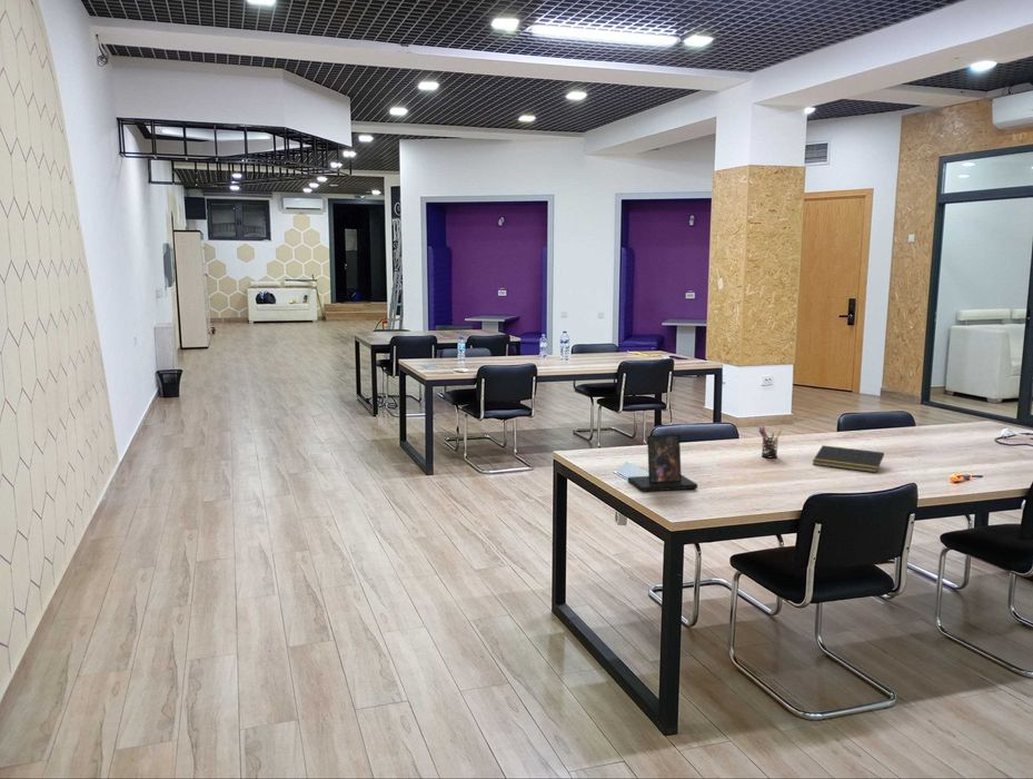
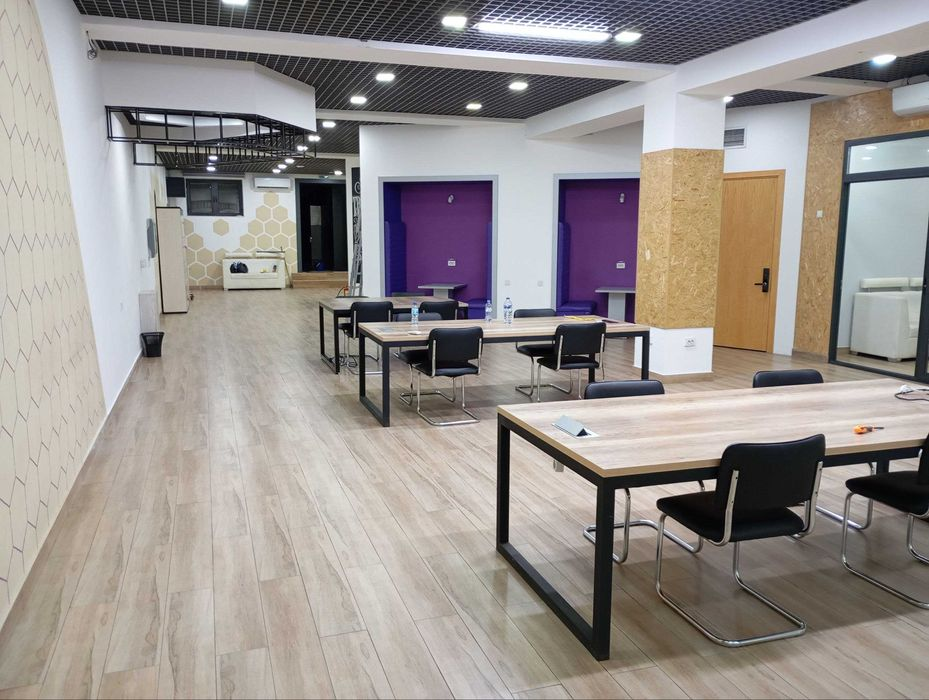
- pen holder (769, 441)
- photo frame (663, 460)
- notepad (847, 457)
